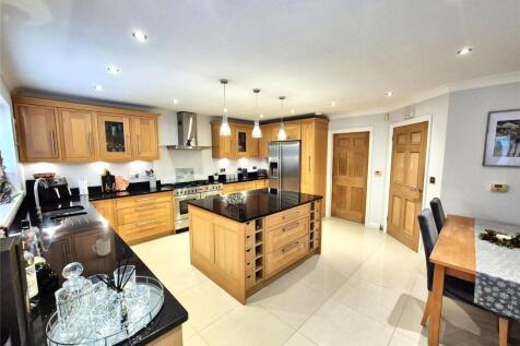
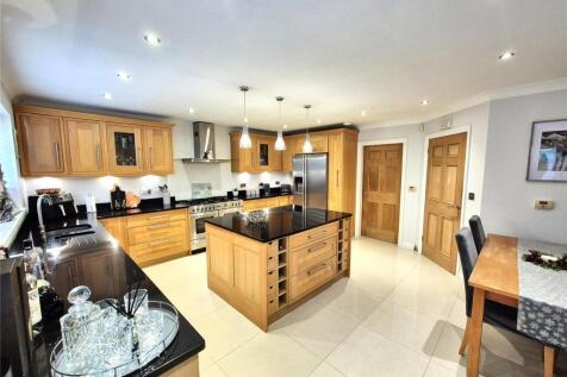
- mug (103, 247)
